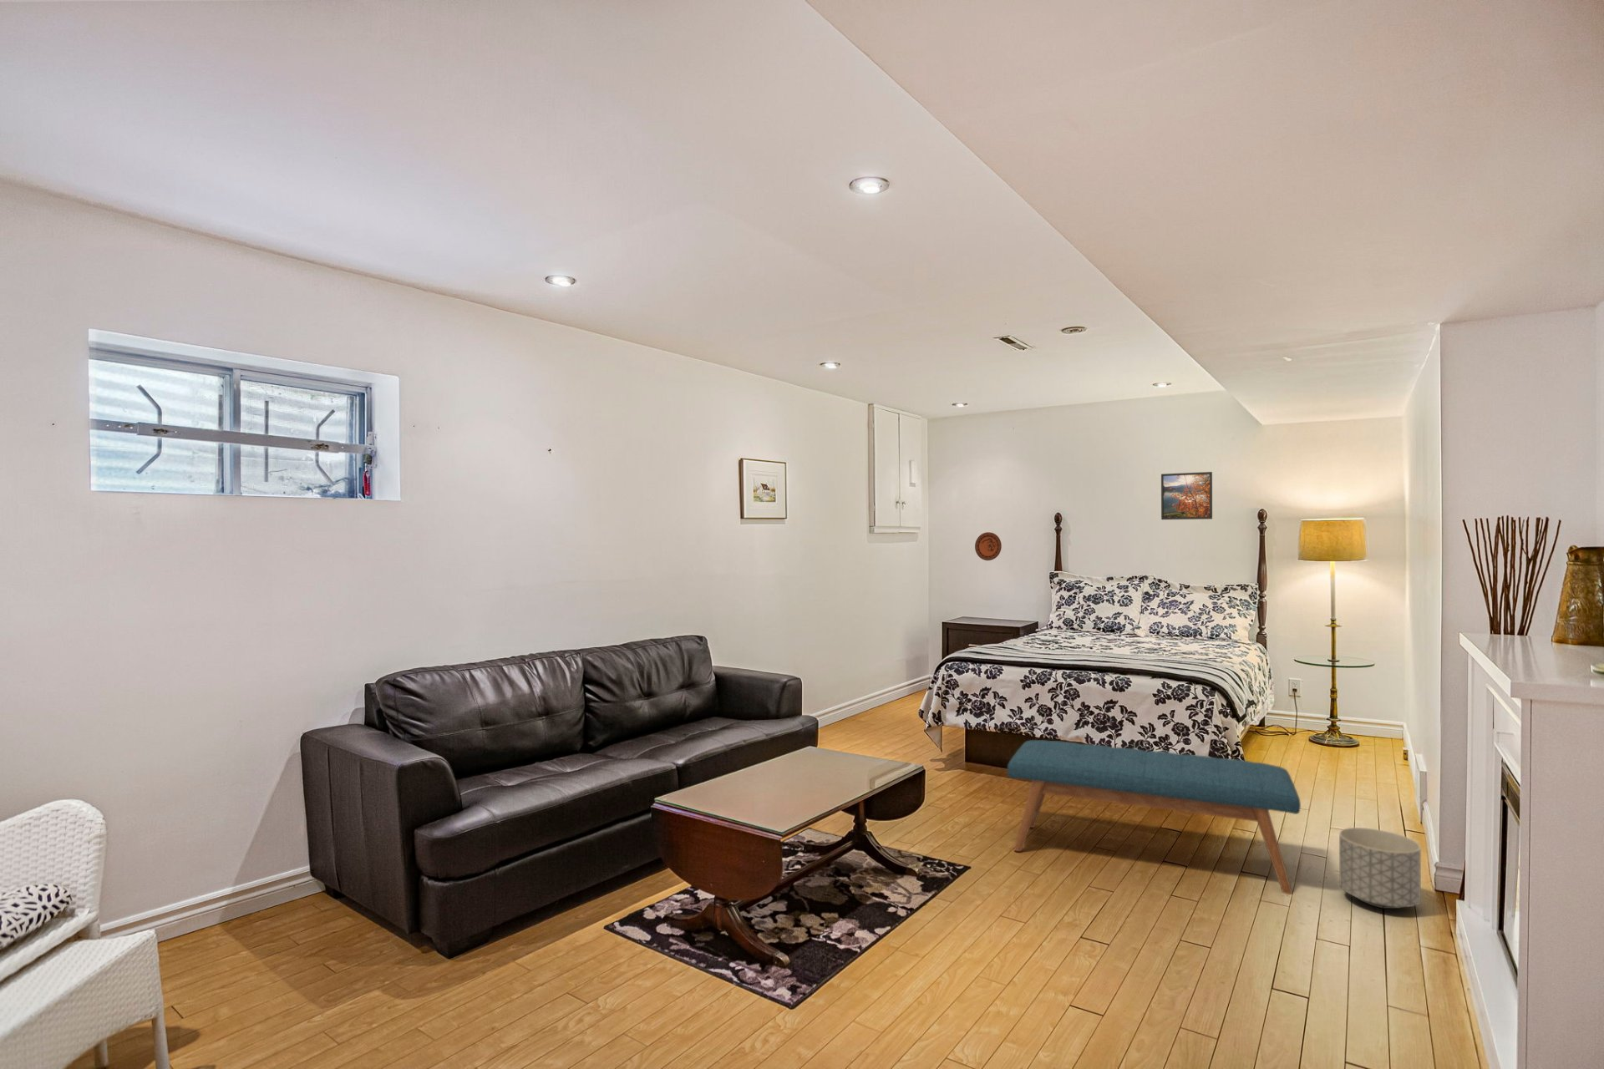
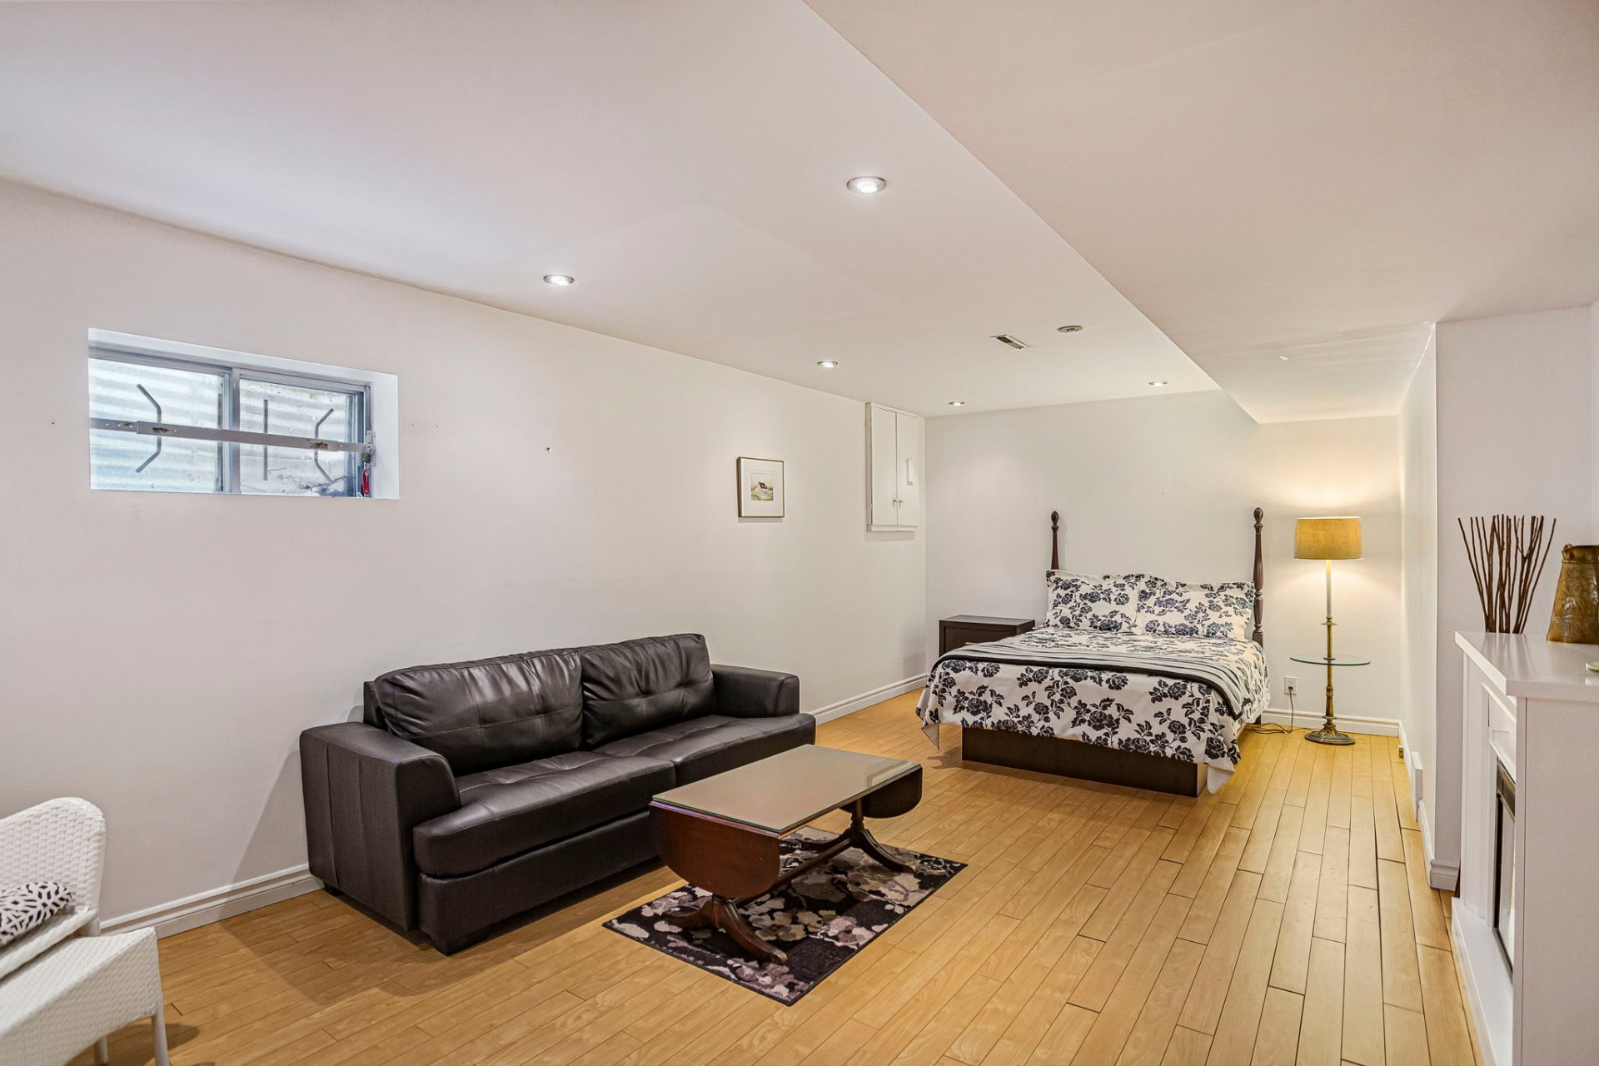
- bench (1146, 807)
- decorative plate (987, 546)
- planter (1378, 870)
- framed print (1186, 496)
